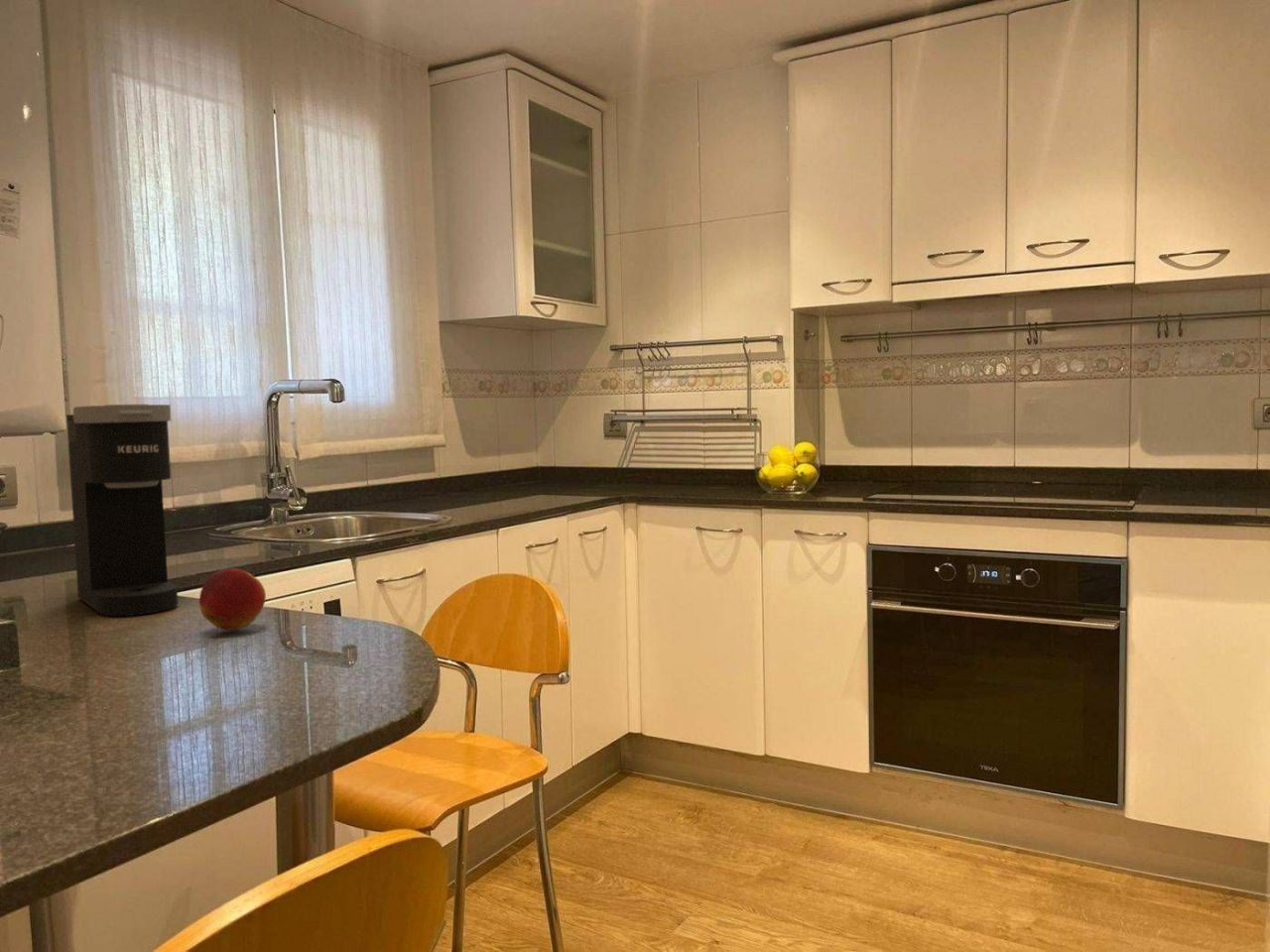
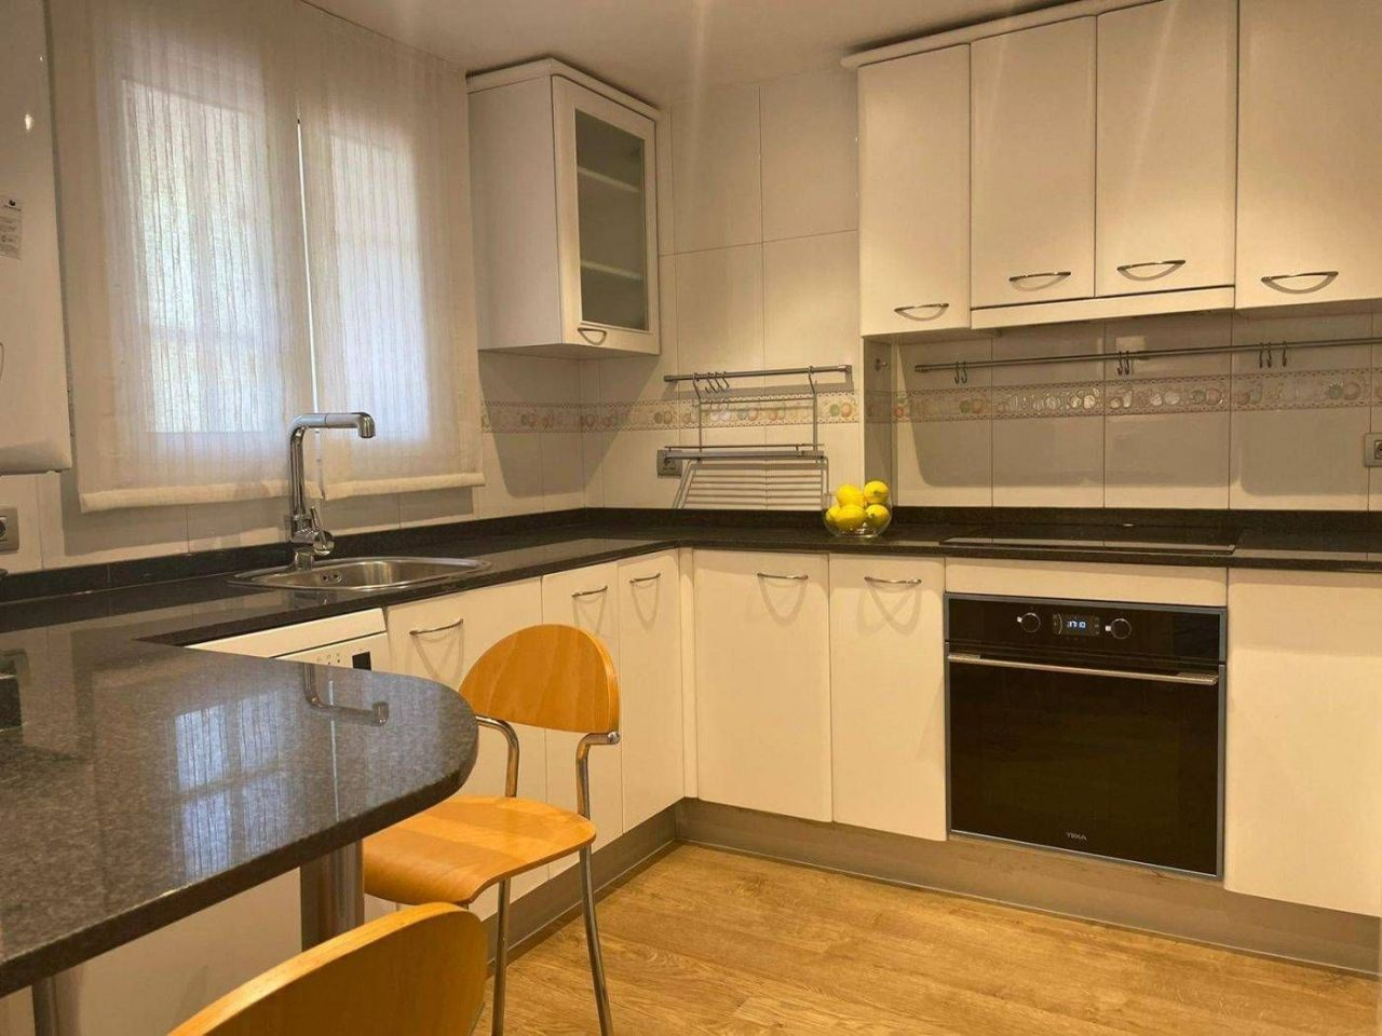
- apple (232, 598)
- coffee maker (121, 504)
